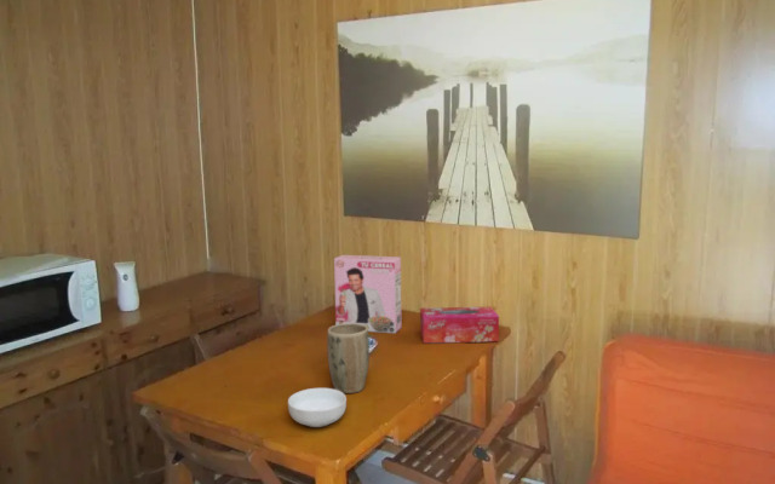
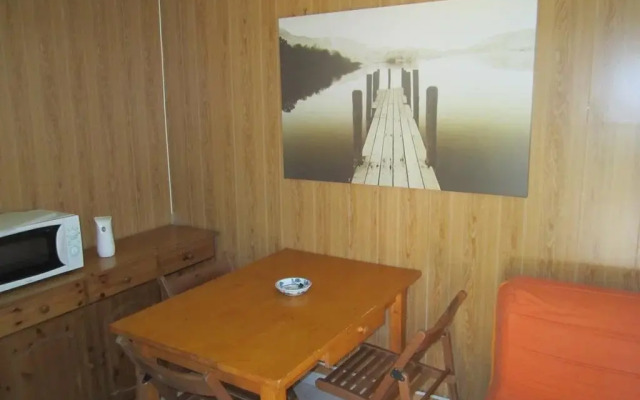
- tissue box (458, 324)
- plant pot (348, 358)
- cereal bowl (317, 409)
- cereal box (368, 293)
